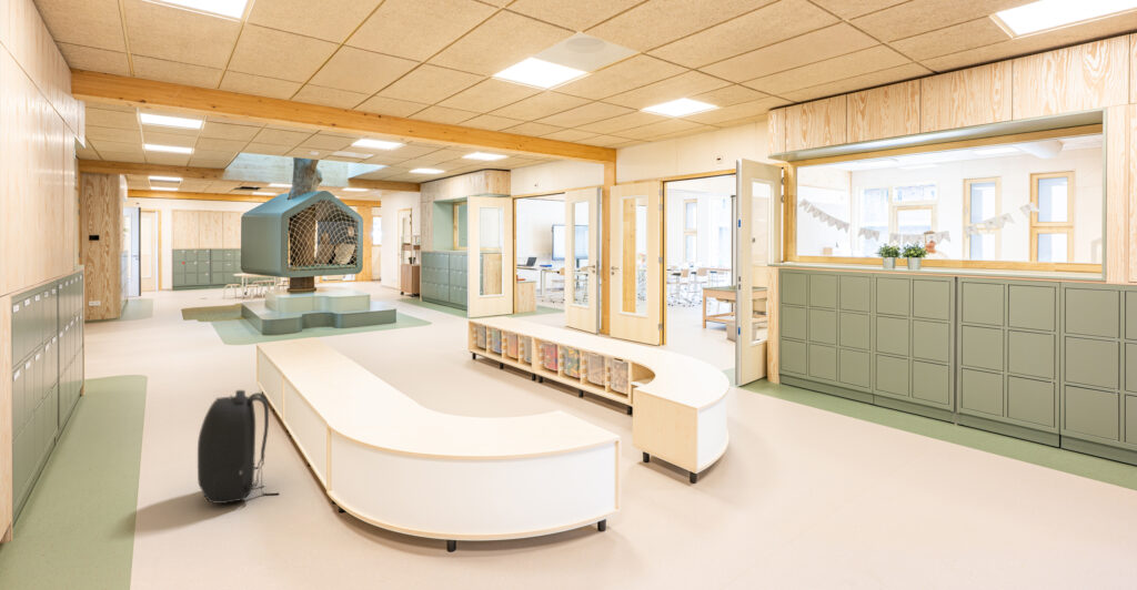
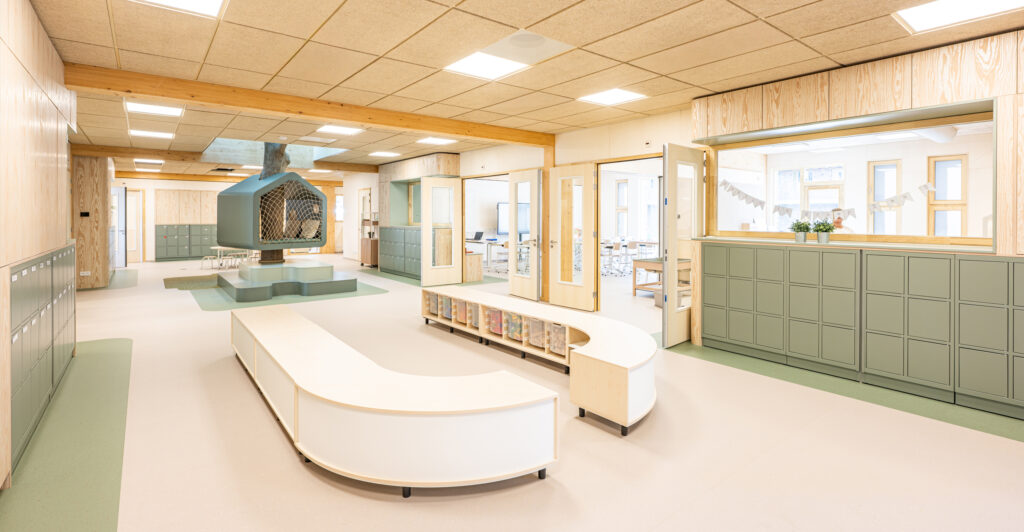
- backpack (239, 442)
